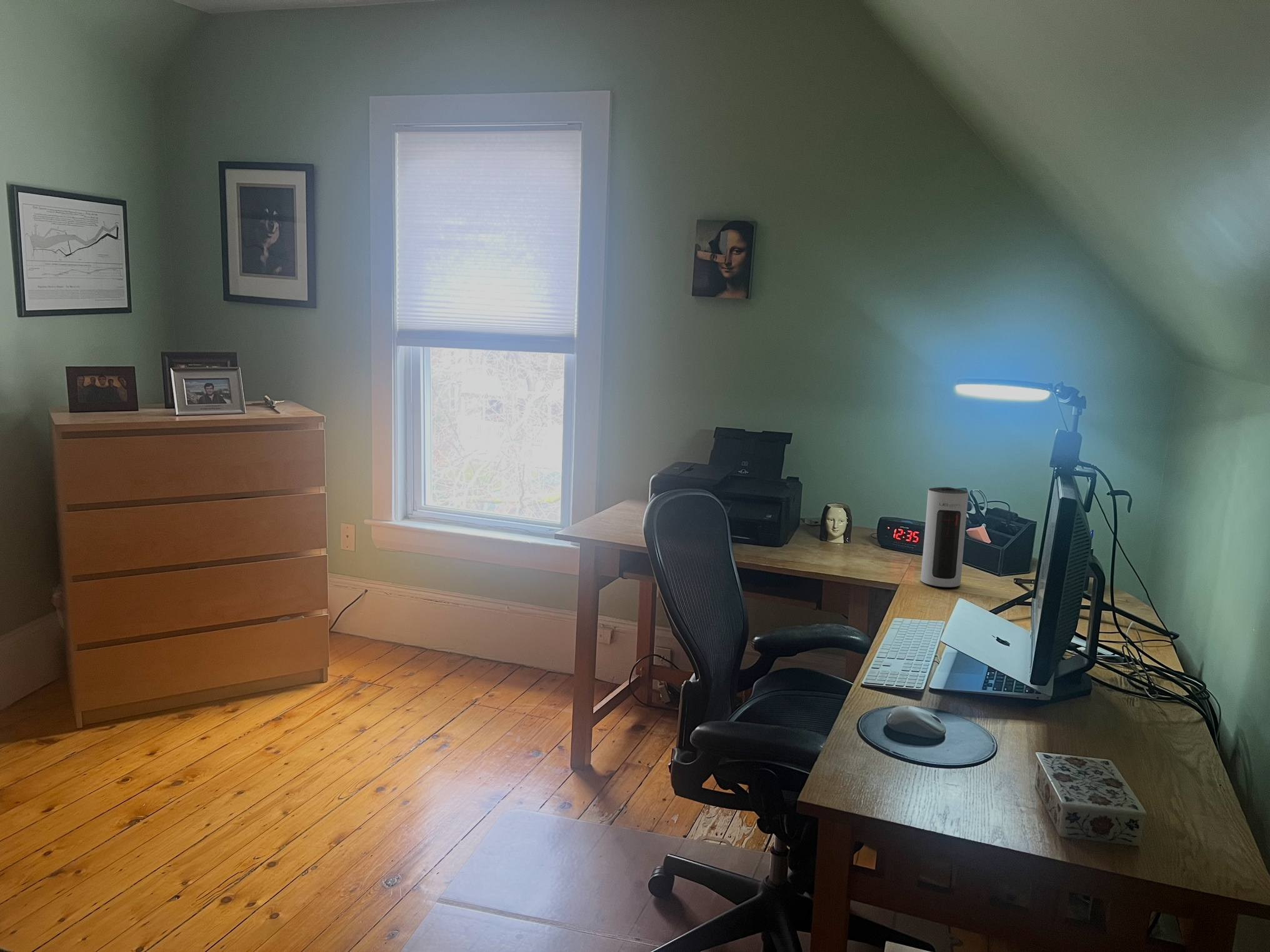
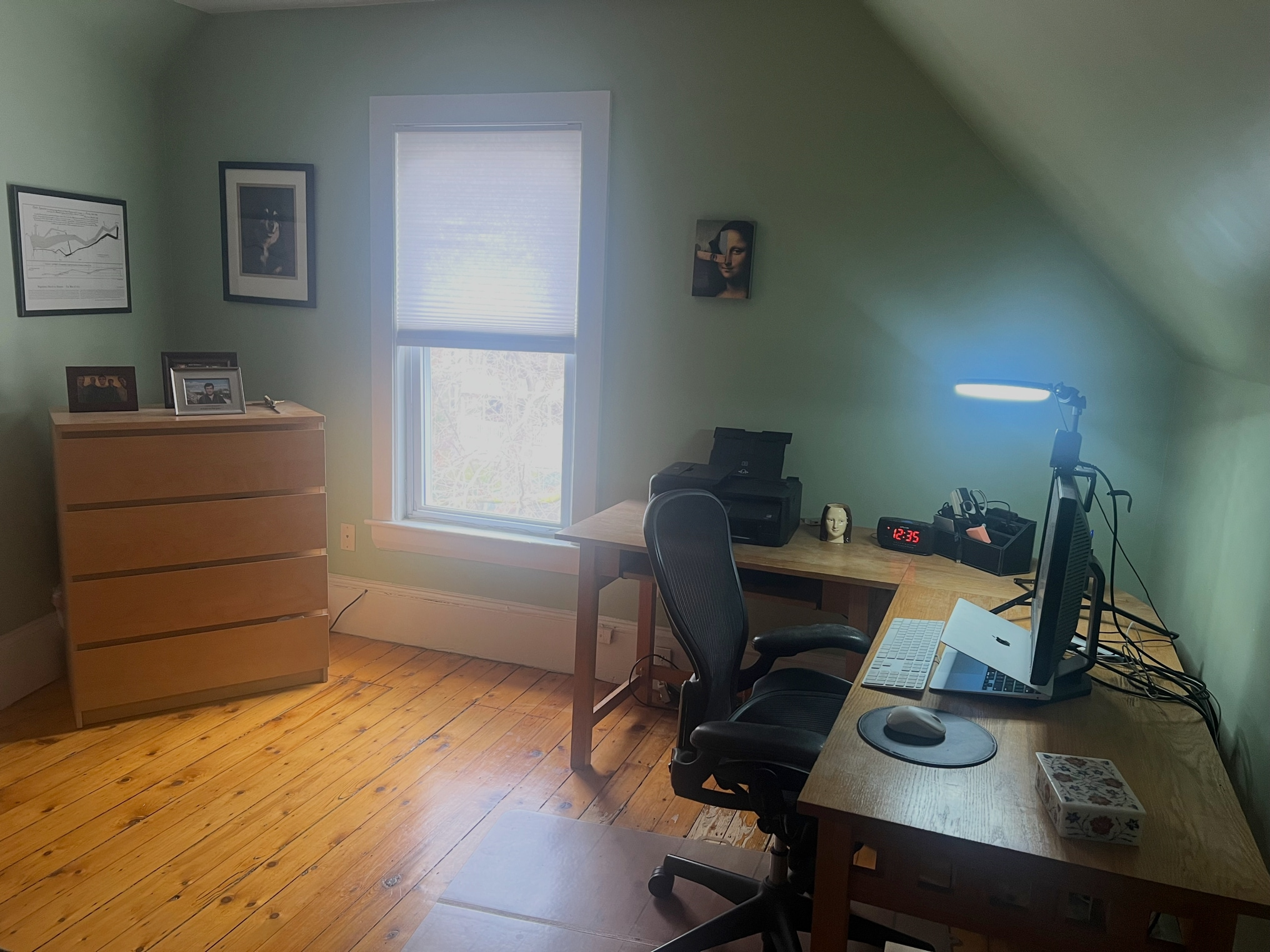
- speaker (944, 536)
